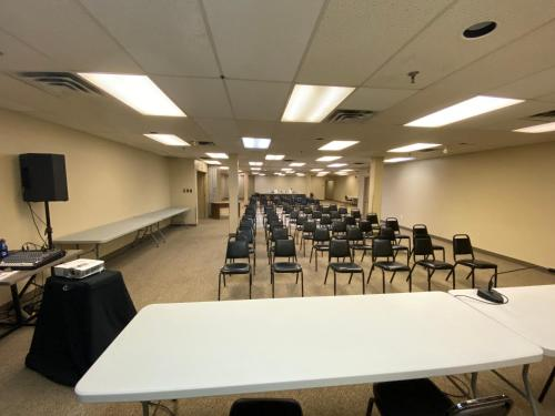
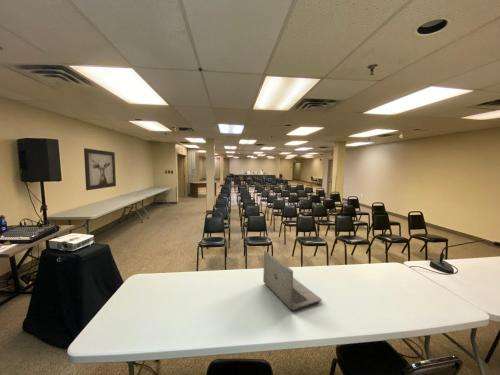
+ wall art (101, 169)
+ laptop (290, 274)
